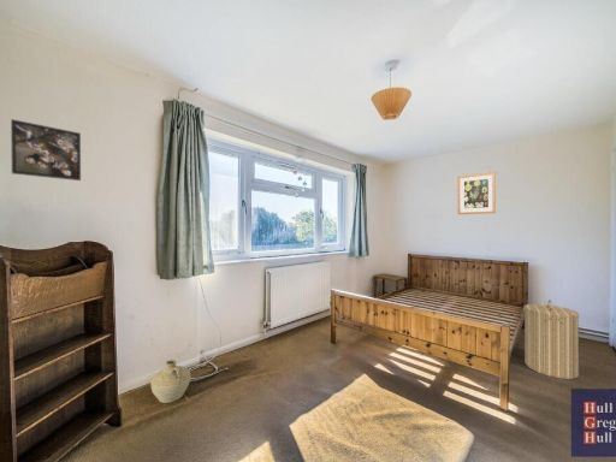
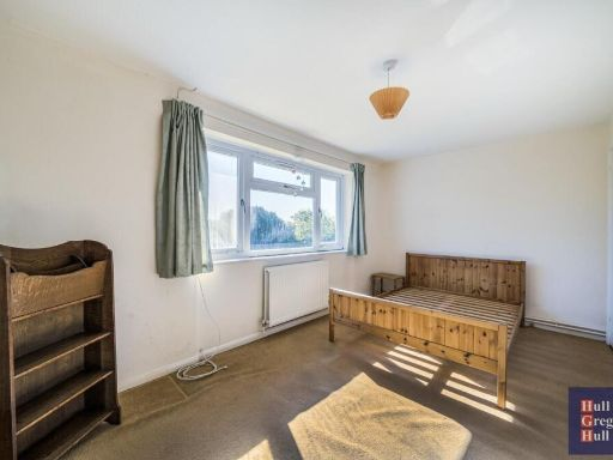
- ceramic jug (171, 379)
- laundry hamper (550, 333)
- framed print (48, 152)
- wall art (475, 194)
